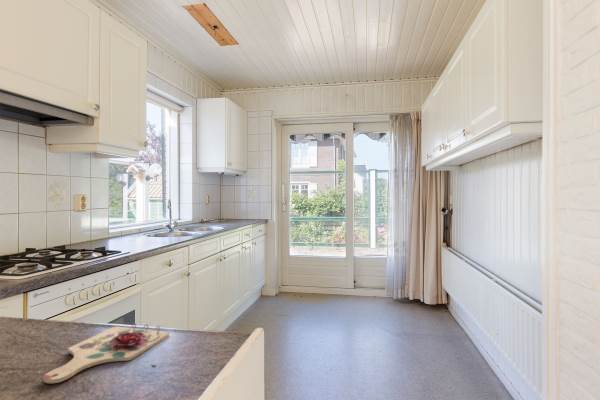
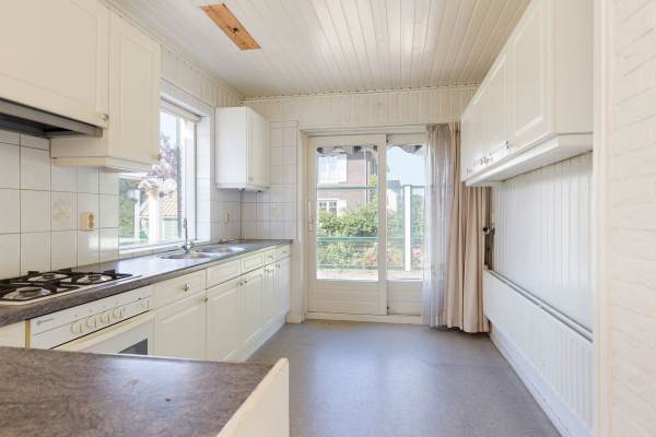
- cutting board (102, 347)
